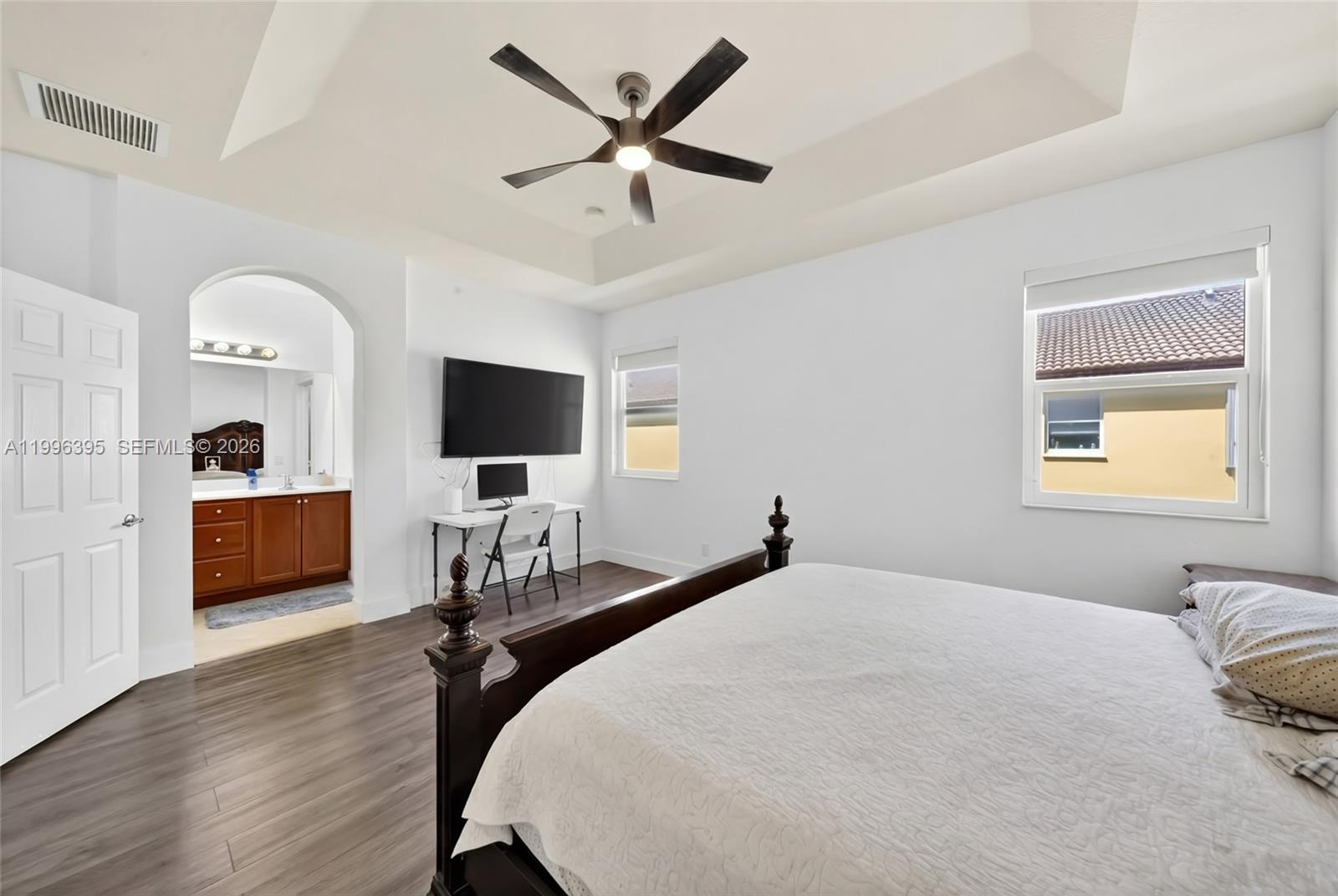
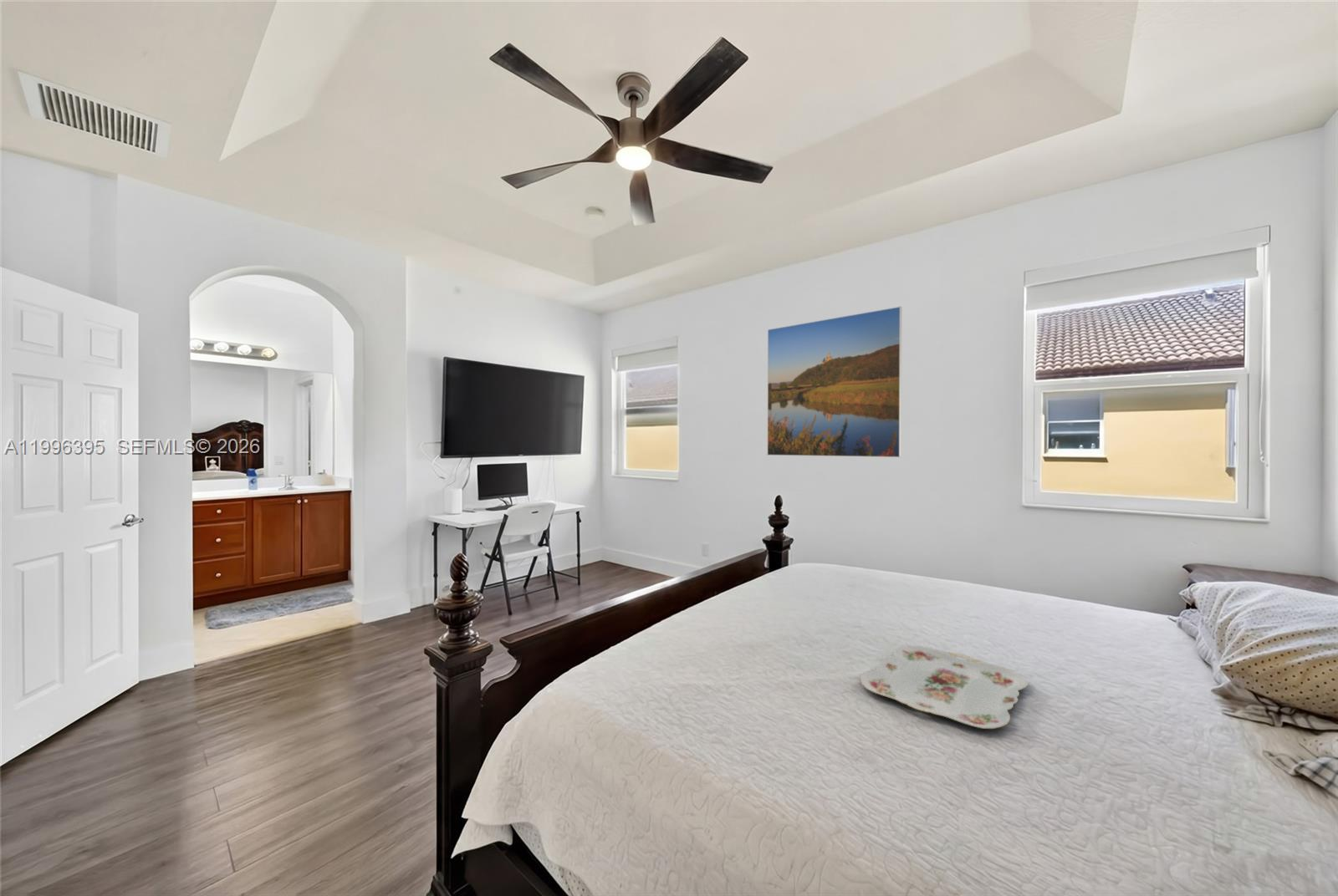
+ serving tray (943, 681)
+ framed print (828, 388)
